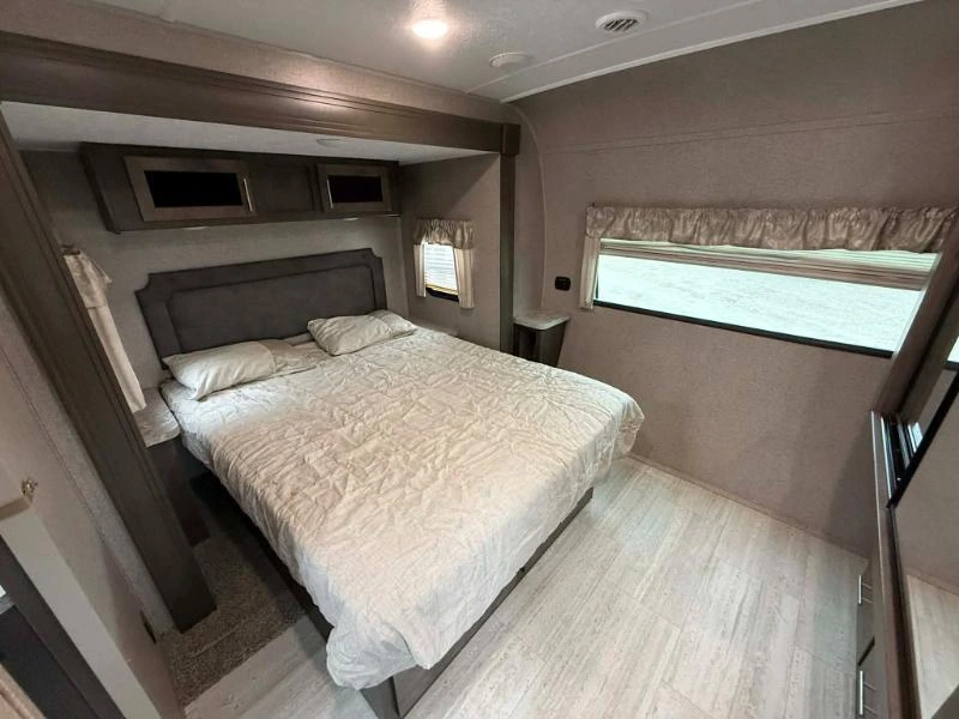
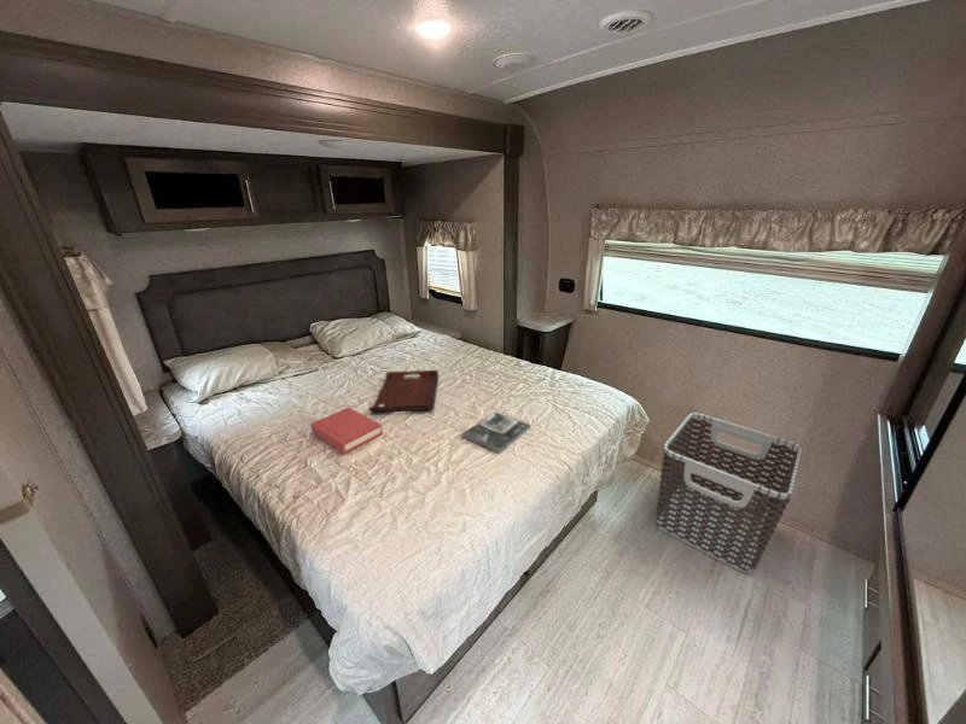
+ clothes hamper (721, 486)
+ magazine (496, 430)
+ serving tray (407, 390)
+ hardback book (345, 428)
